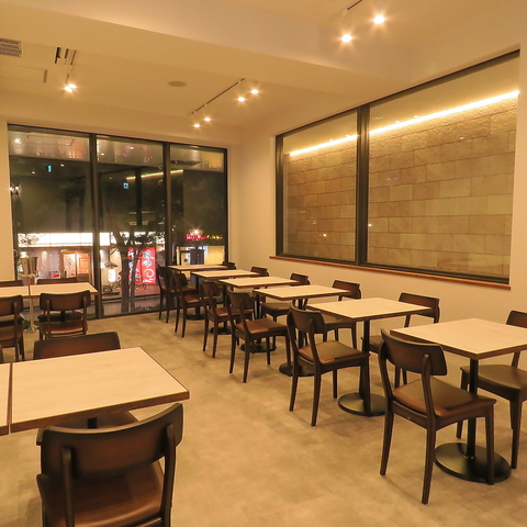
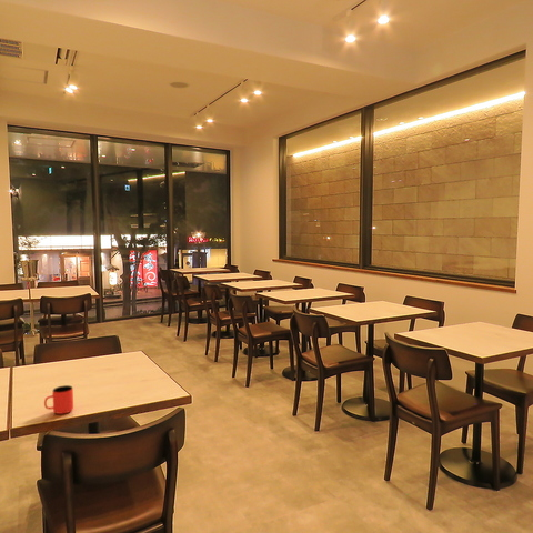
+ cup (59, 400)
